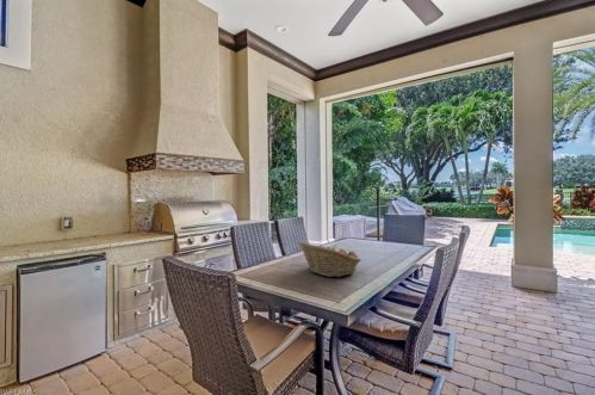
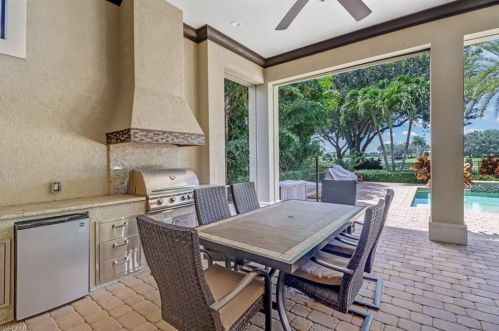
- fruit basket (328, 255)
